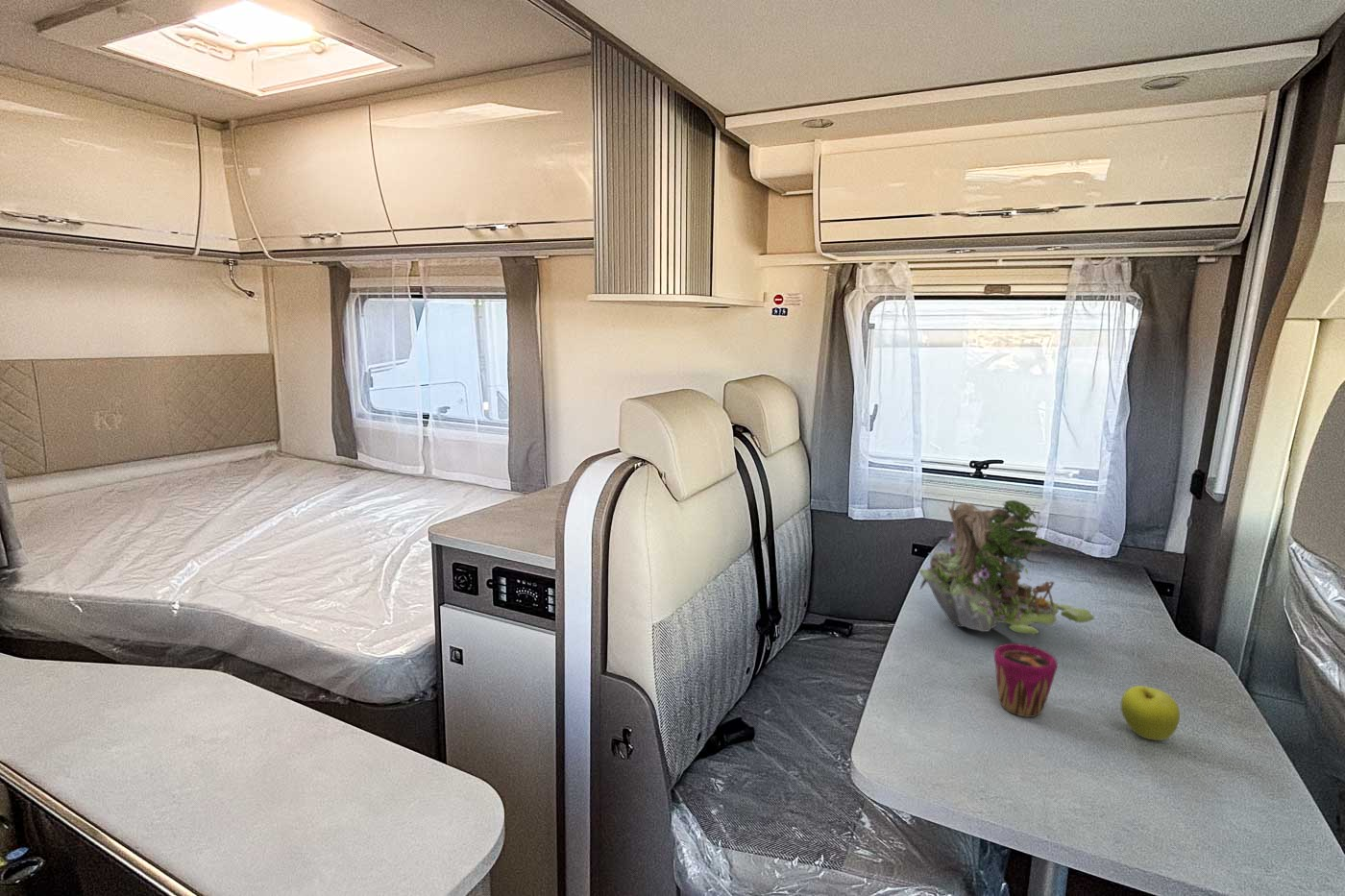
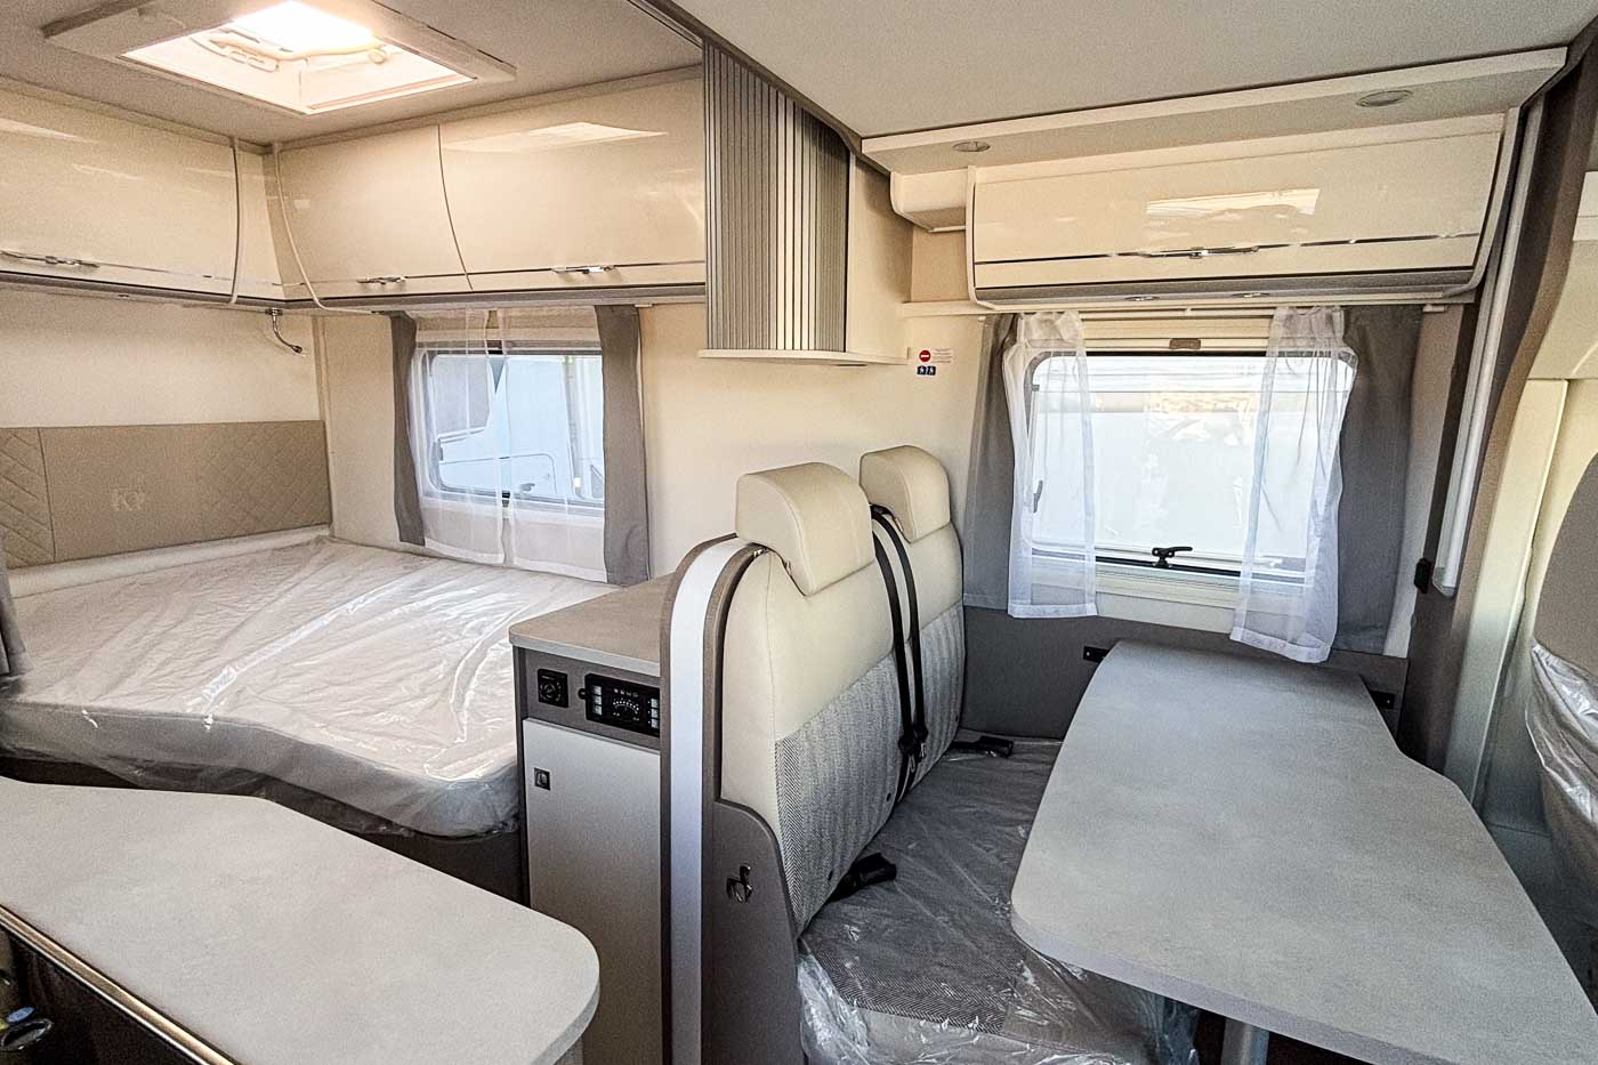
- fruit (1148, 713)
- cup (1022, 678)
- plant (1004, 564)
